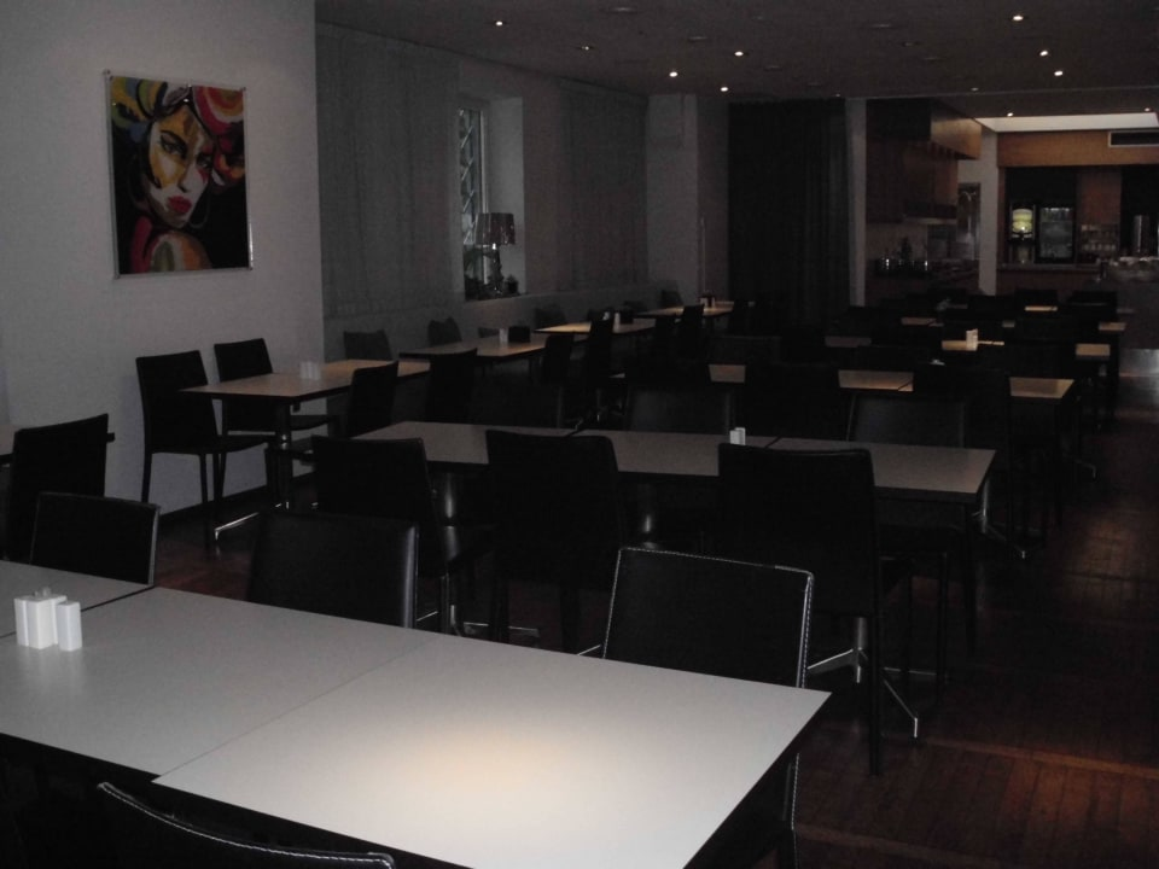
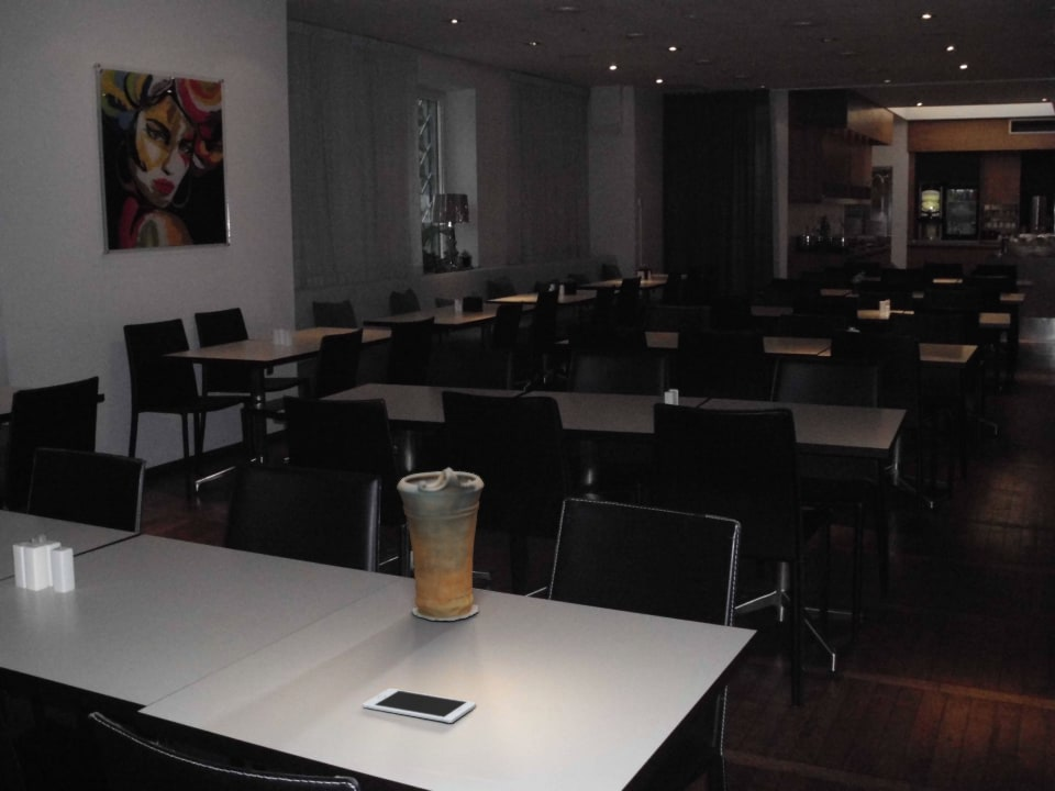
+ vase (440, 536)
+ cell phone (419, 704)
